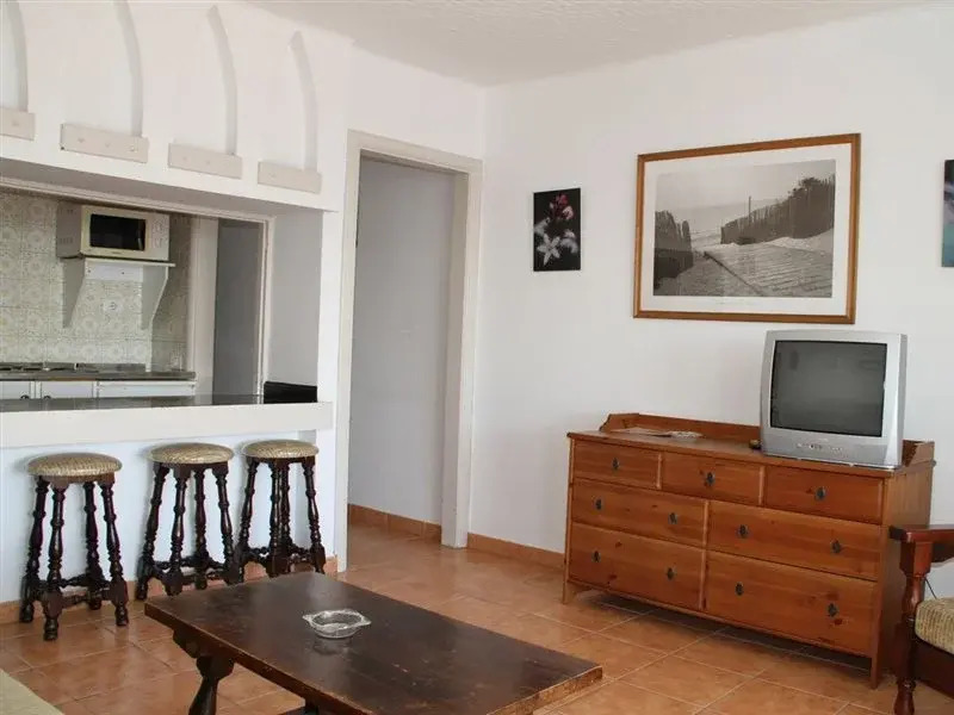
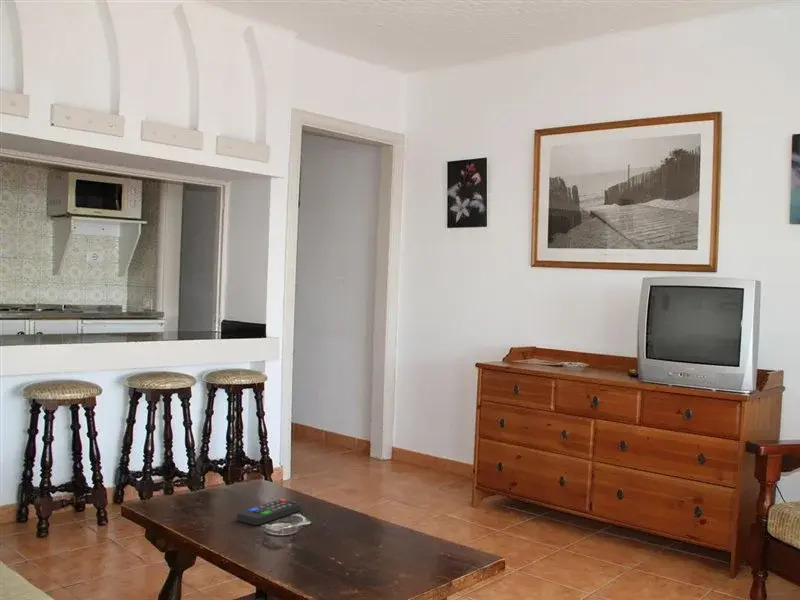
+ remote control (269, 511)
